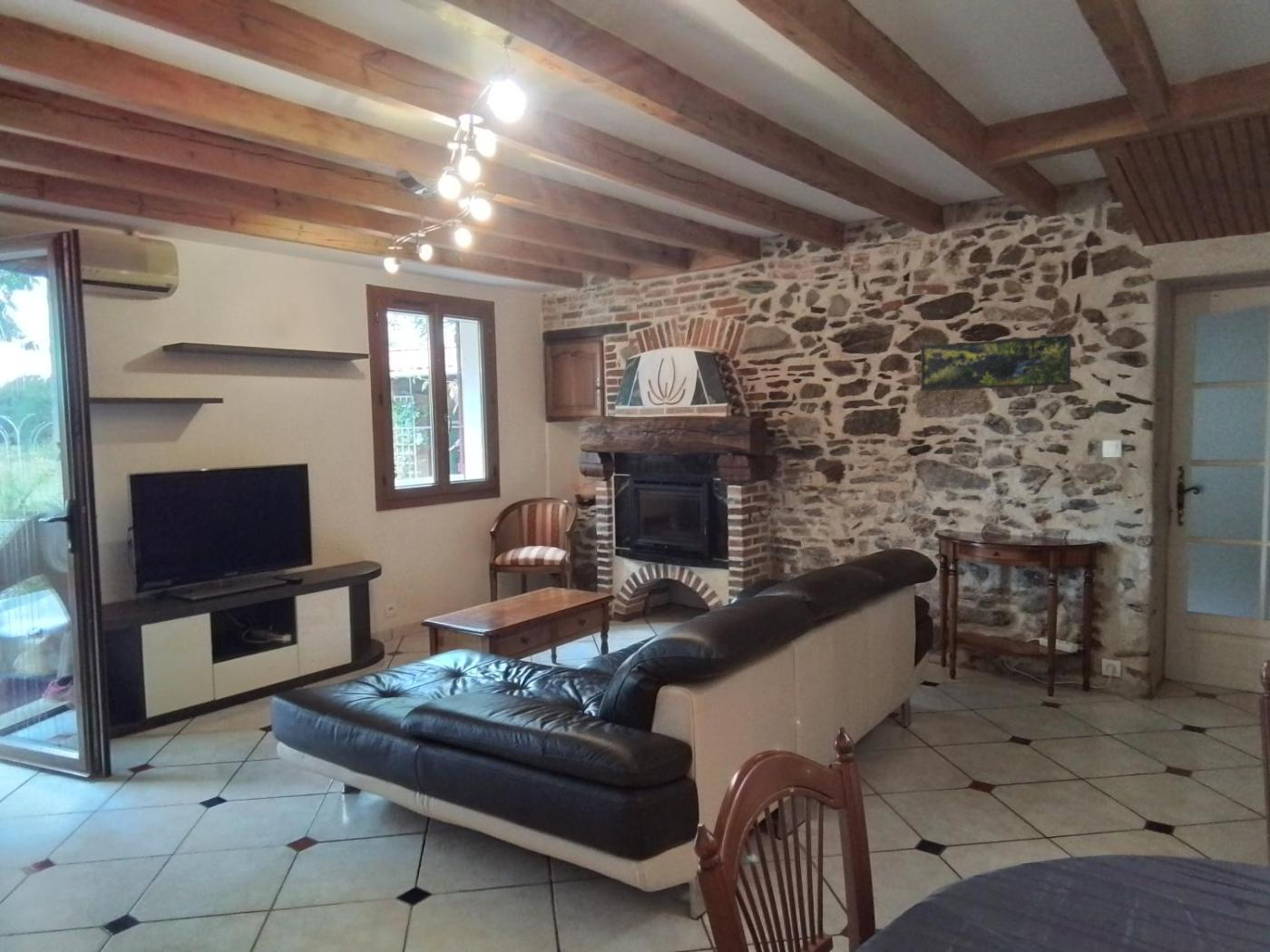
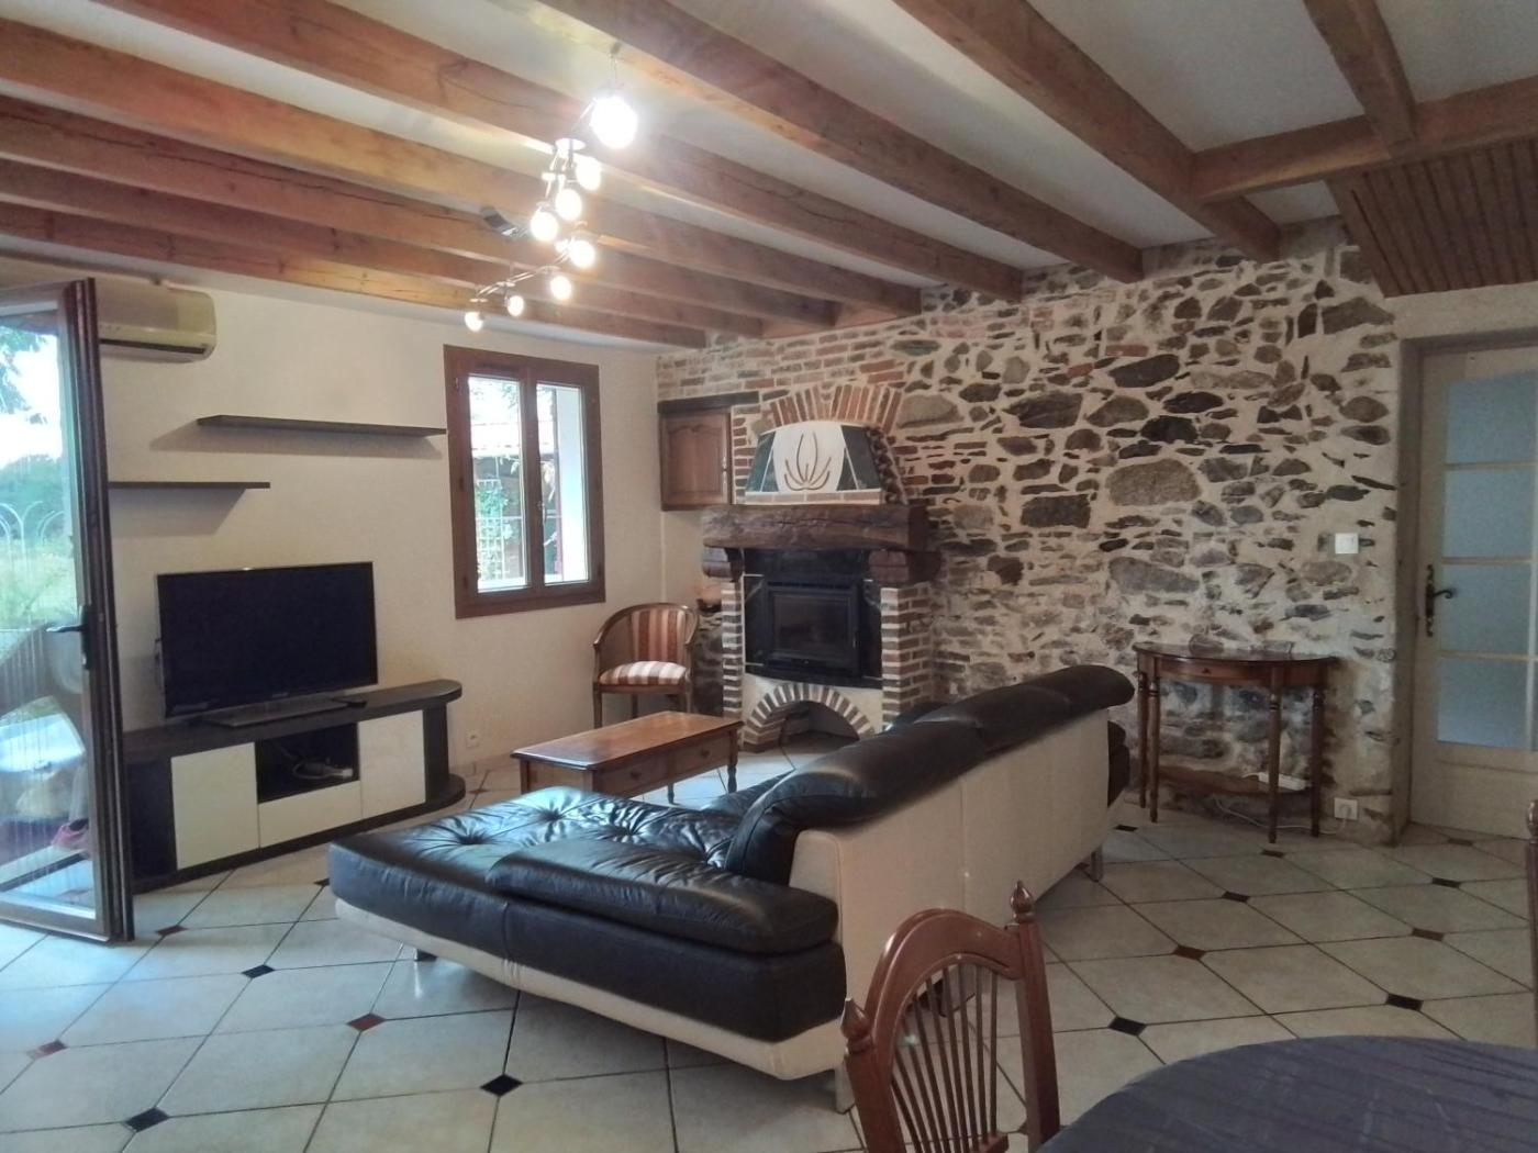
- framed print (992, 364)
